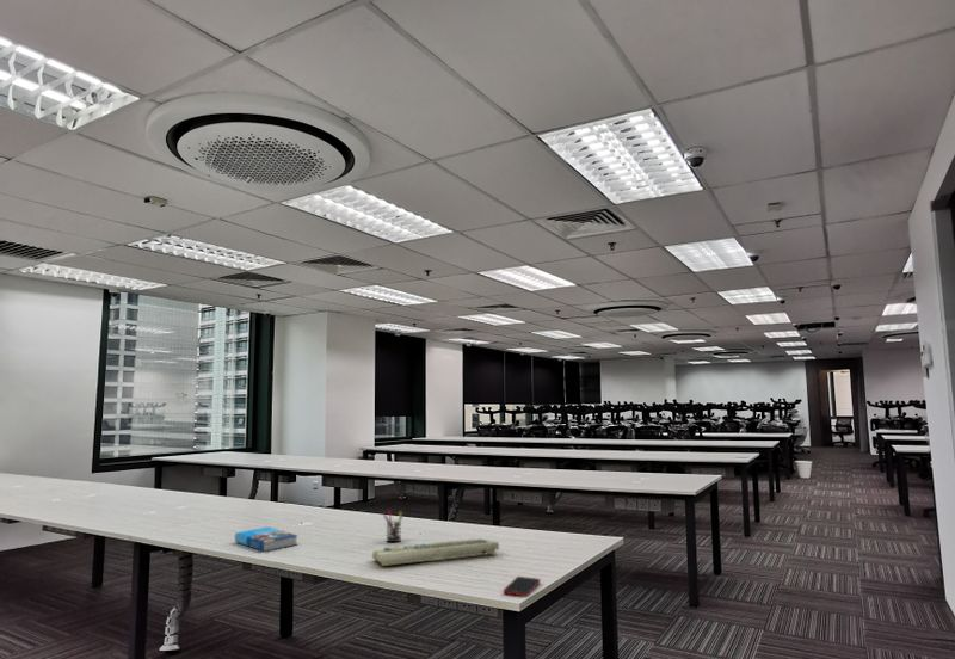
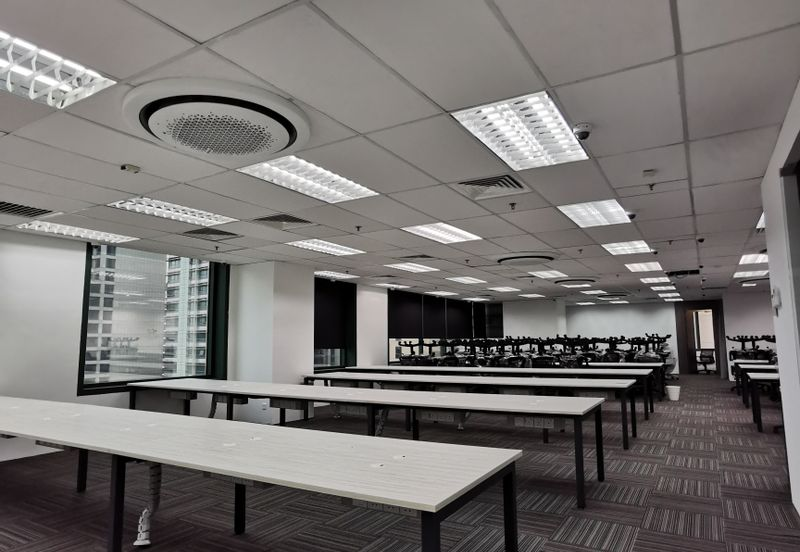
- keyboard (436, 549)
- book (265, 538)
- cell phone (522, 586)
- pen holder (394, 525)
